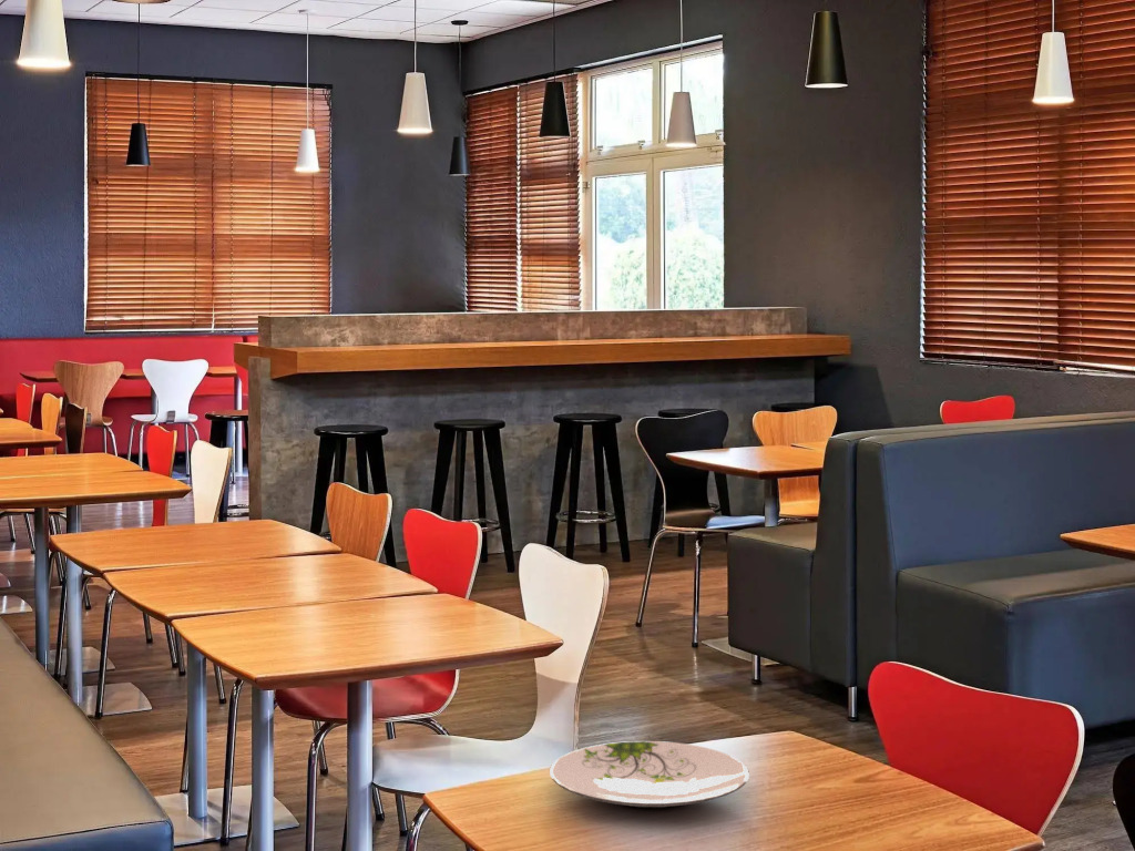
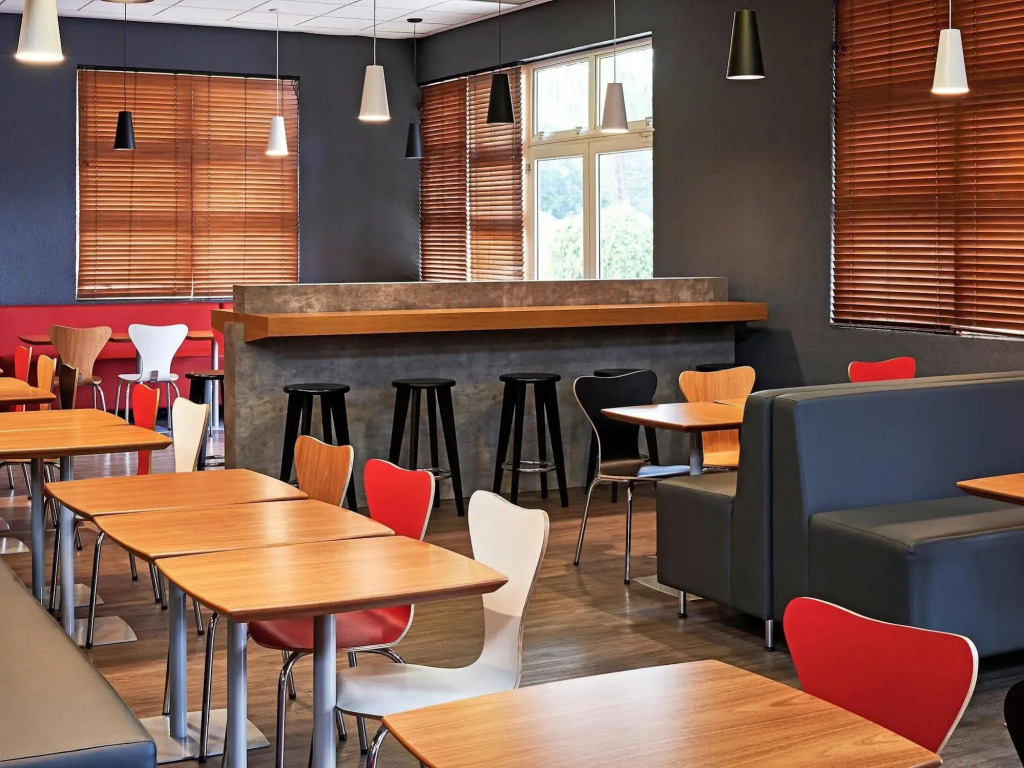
- plate (648, 782)
